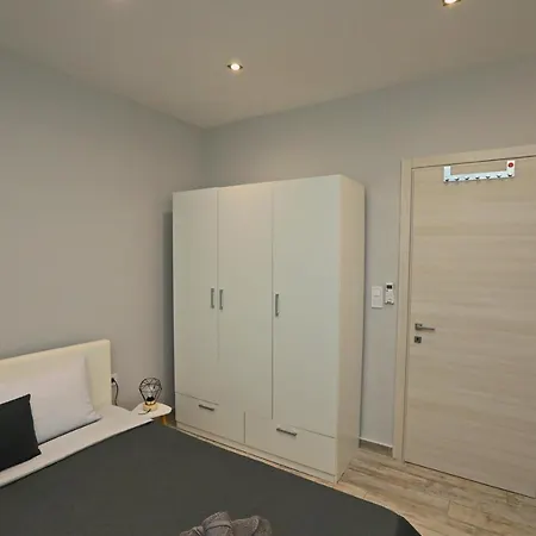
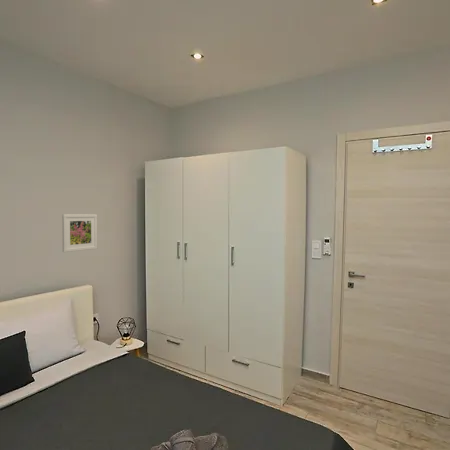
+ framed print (80, 232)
